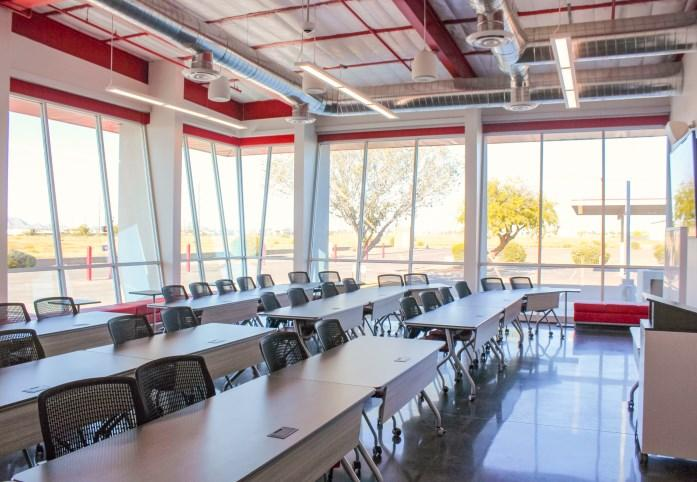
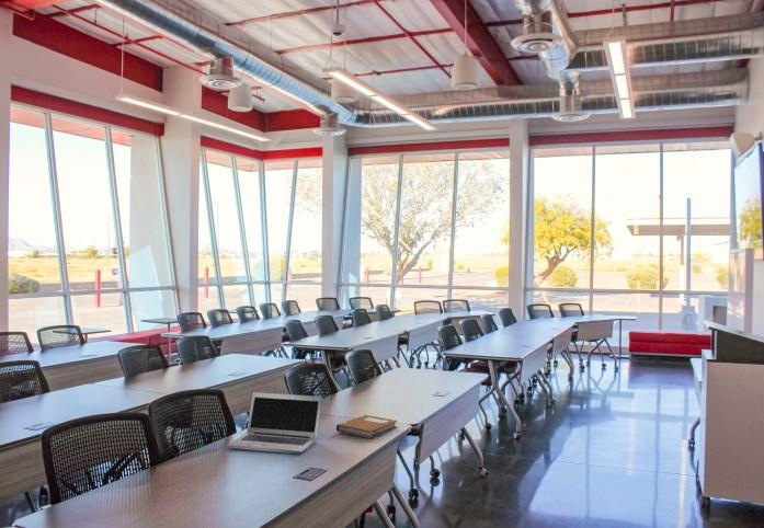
+ notebook (367, 425)
+ laptop (275, 421)
